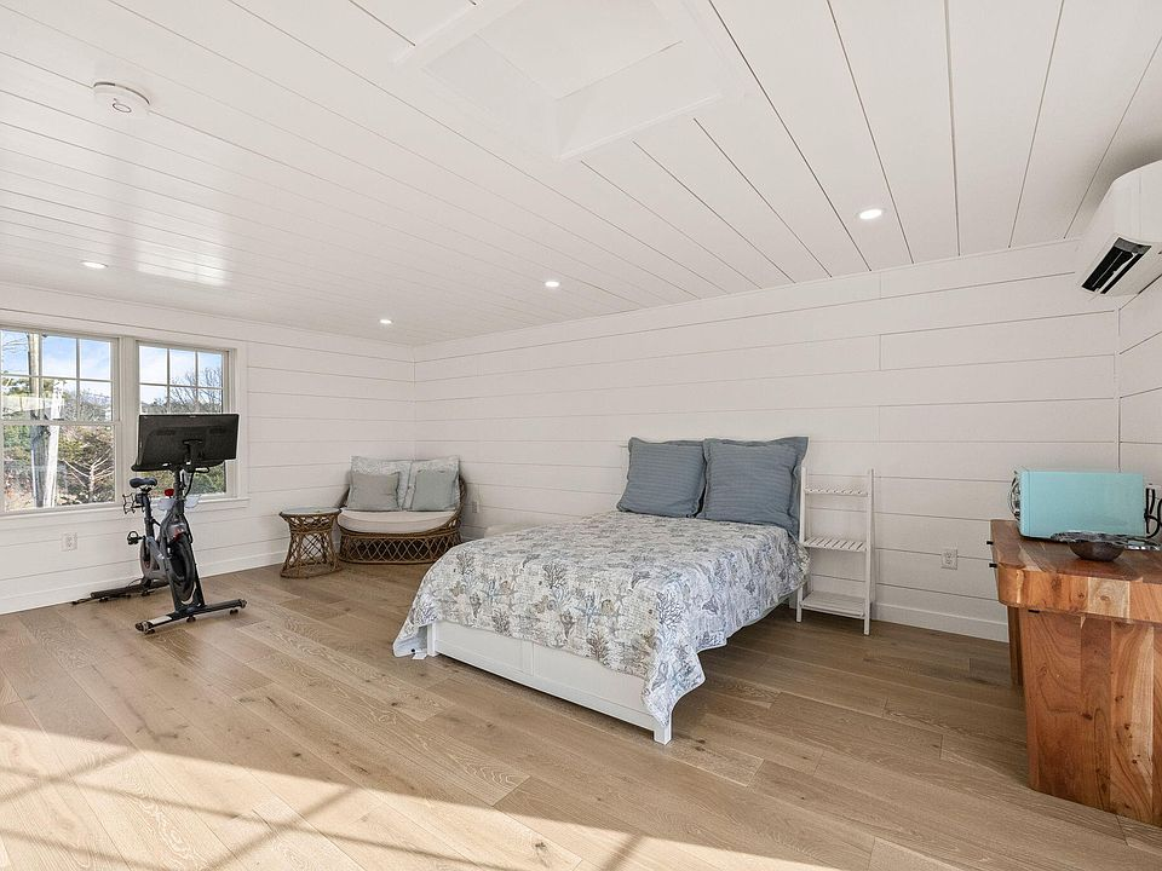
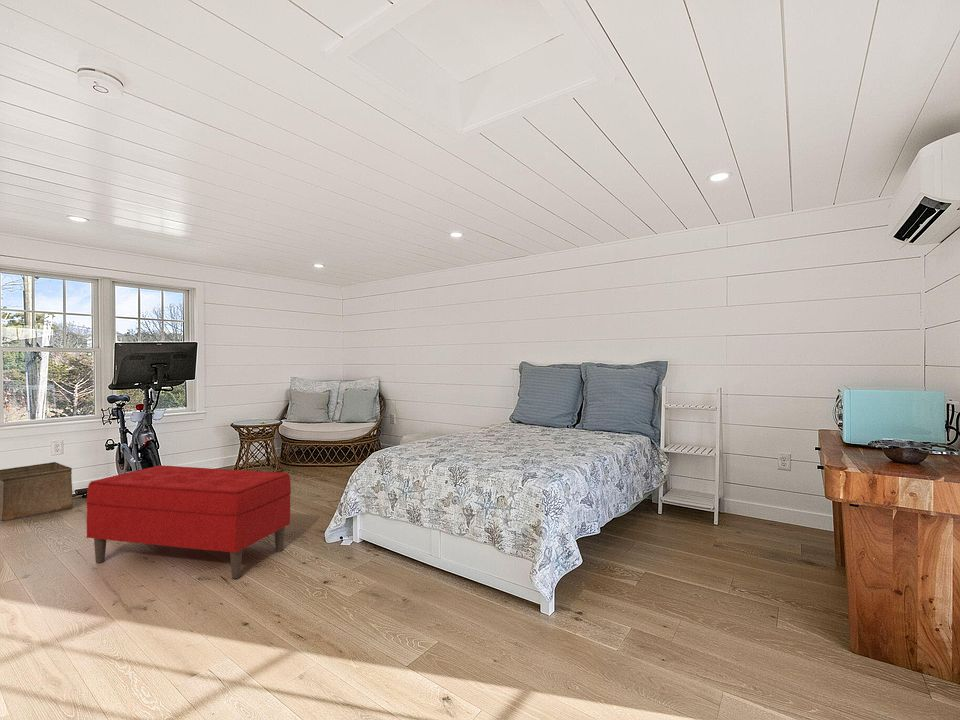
+ storage bin (30, 489)
+ bench (192, 516)
